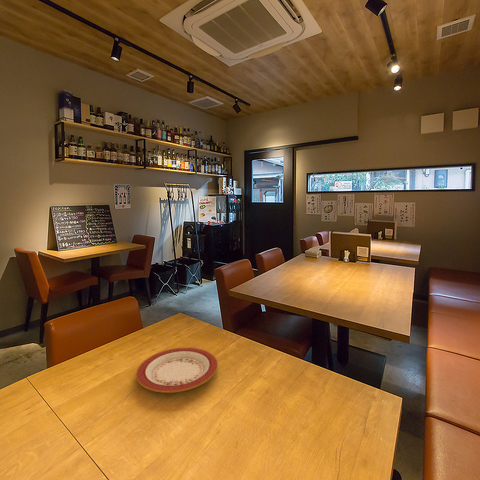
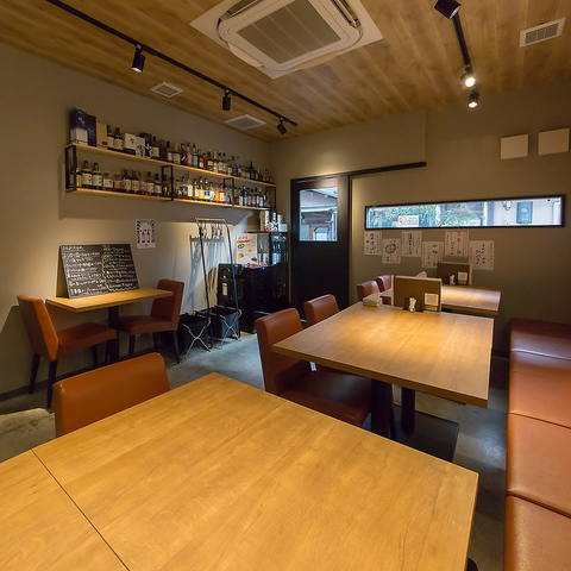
- plate (178, 369)
